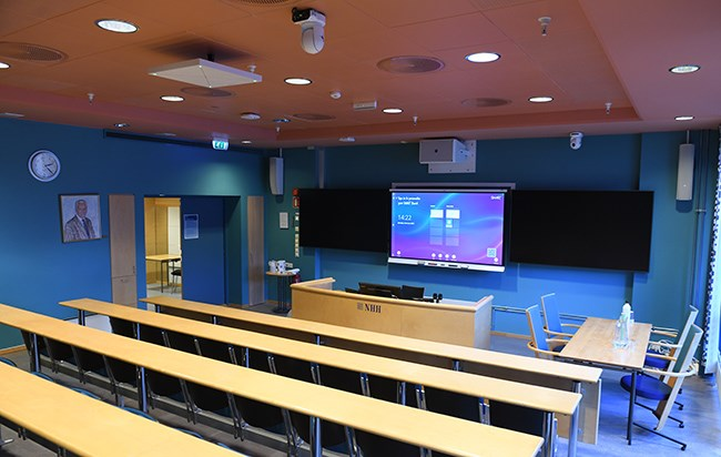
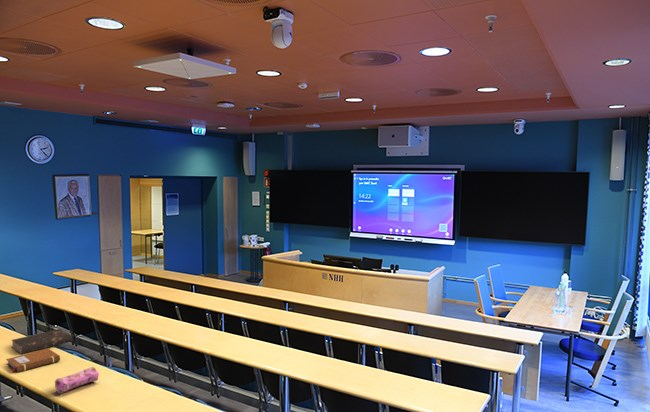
+ pencil case (77, 379)
+ notebook (32, 360)
+ book (42, 341)
